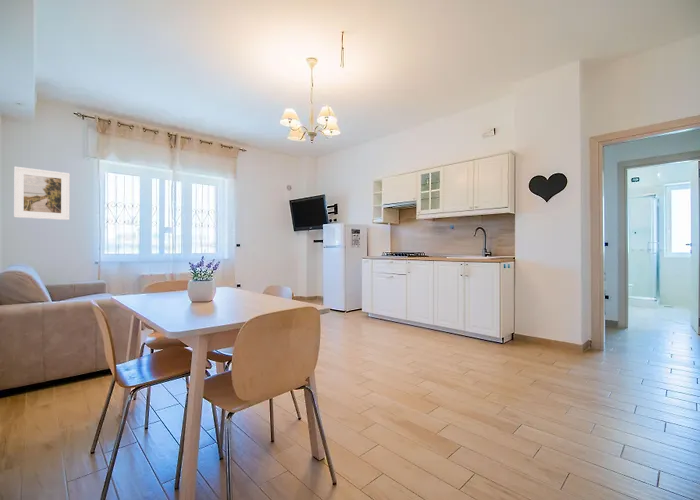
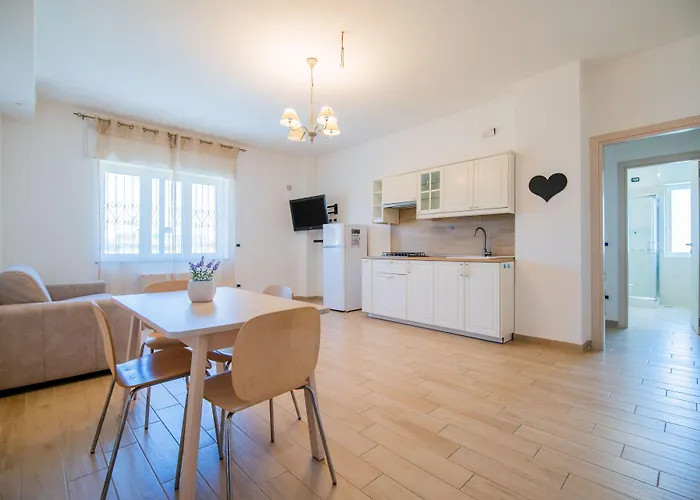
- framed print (43, 194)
